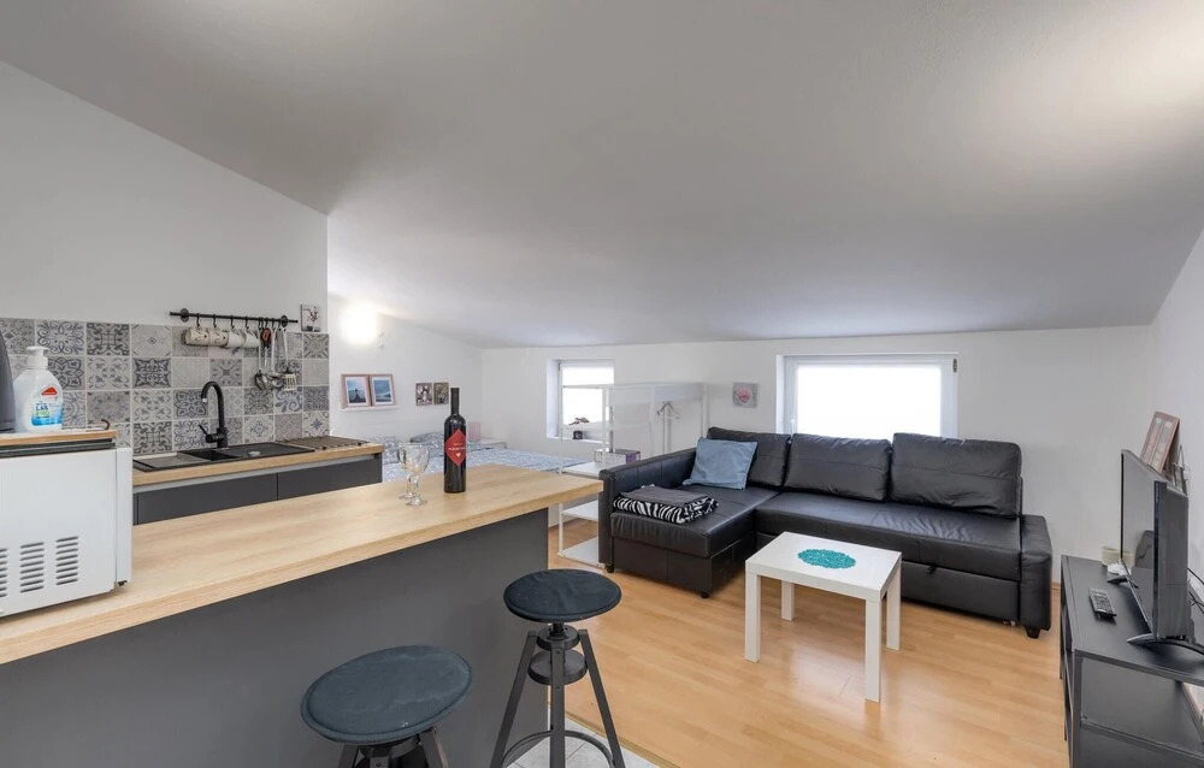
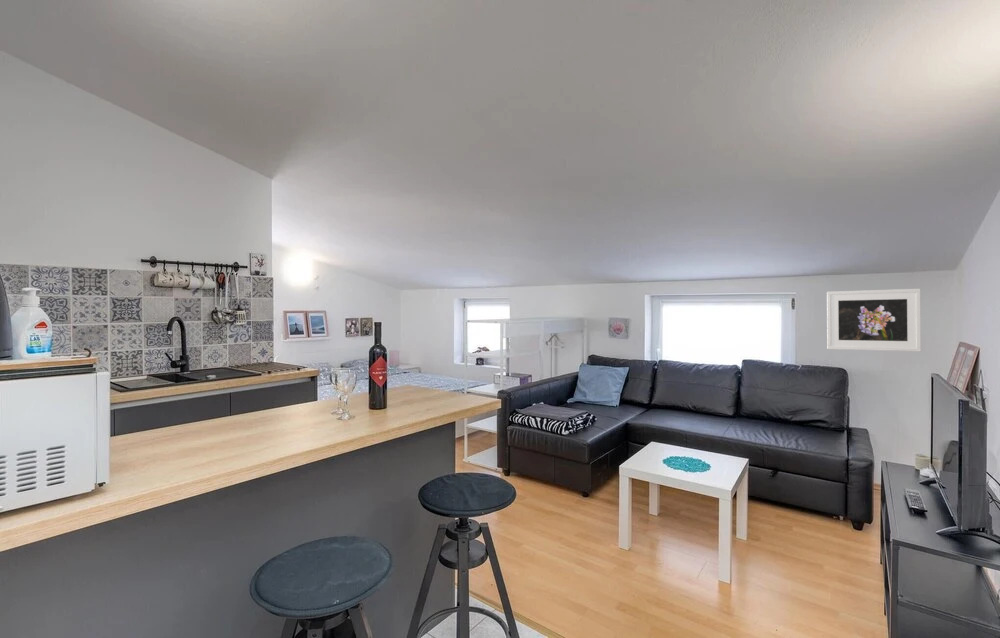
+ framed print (871, 320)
